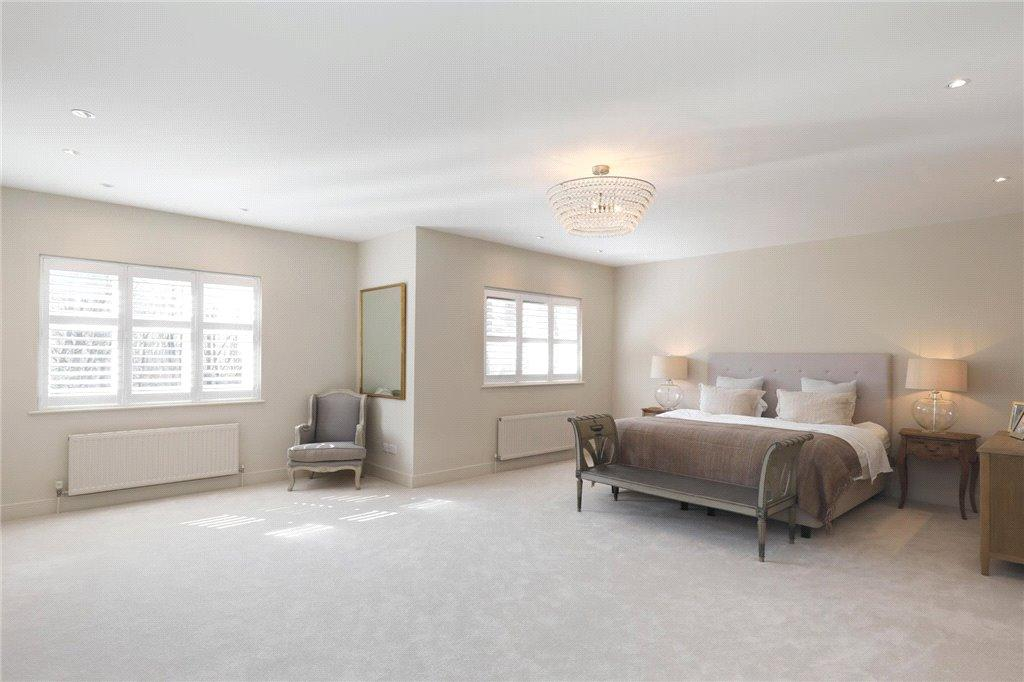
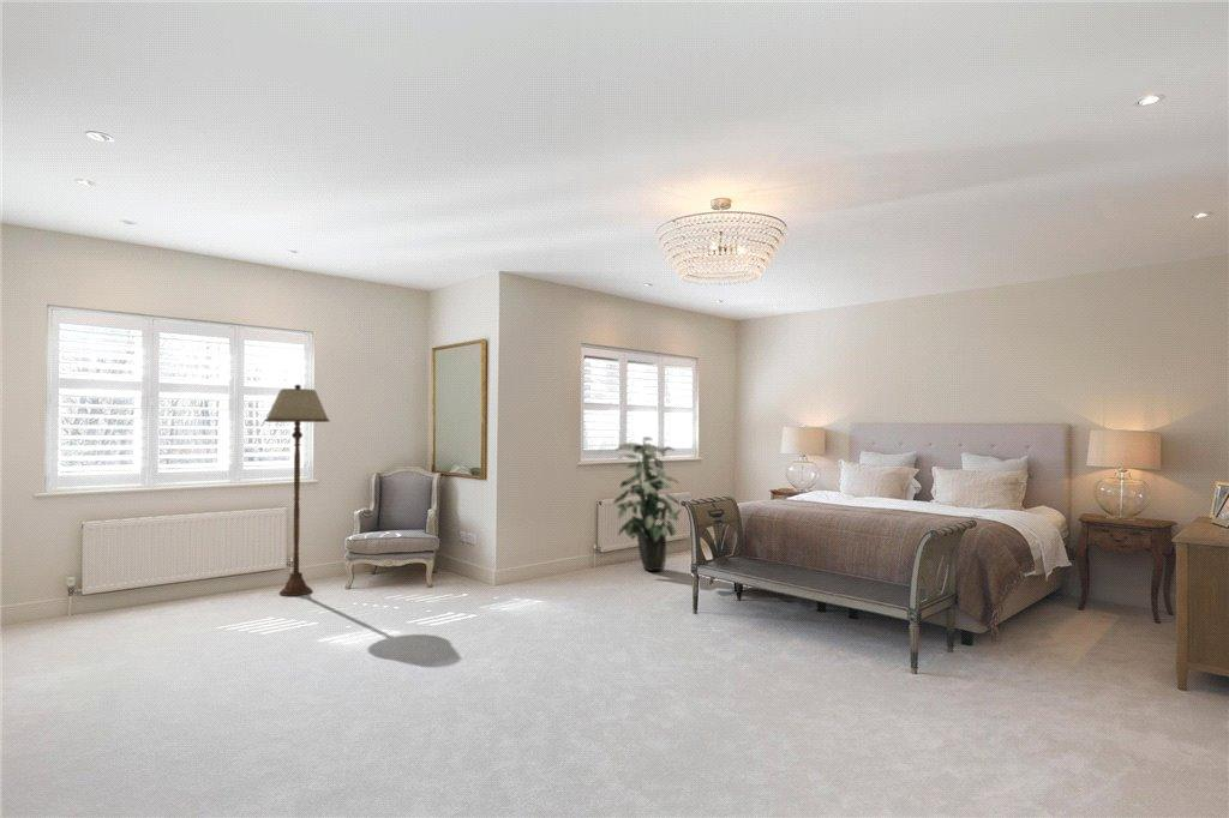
+ floor lamp (296, 488)
+ indoor plant (647, 503)
